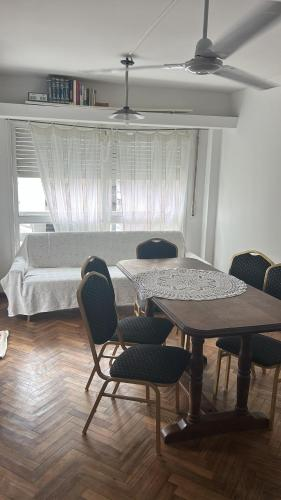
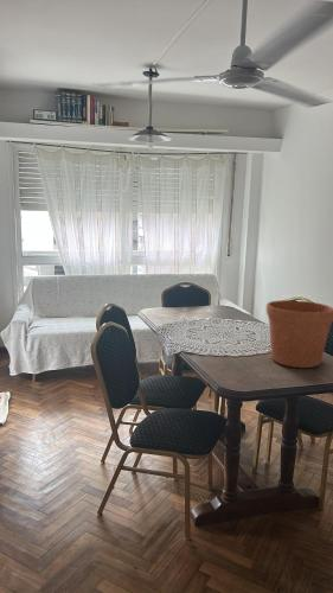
+ flower pot (297, 333)
